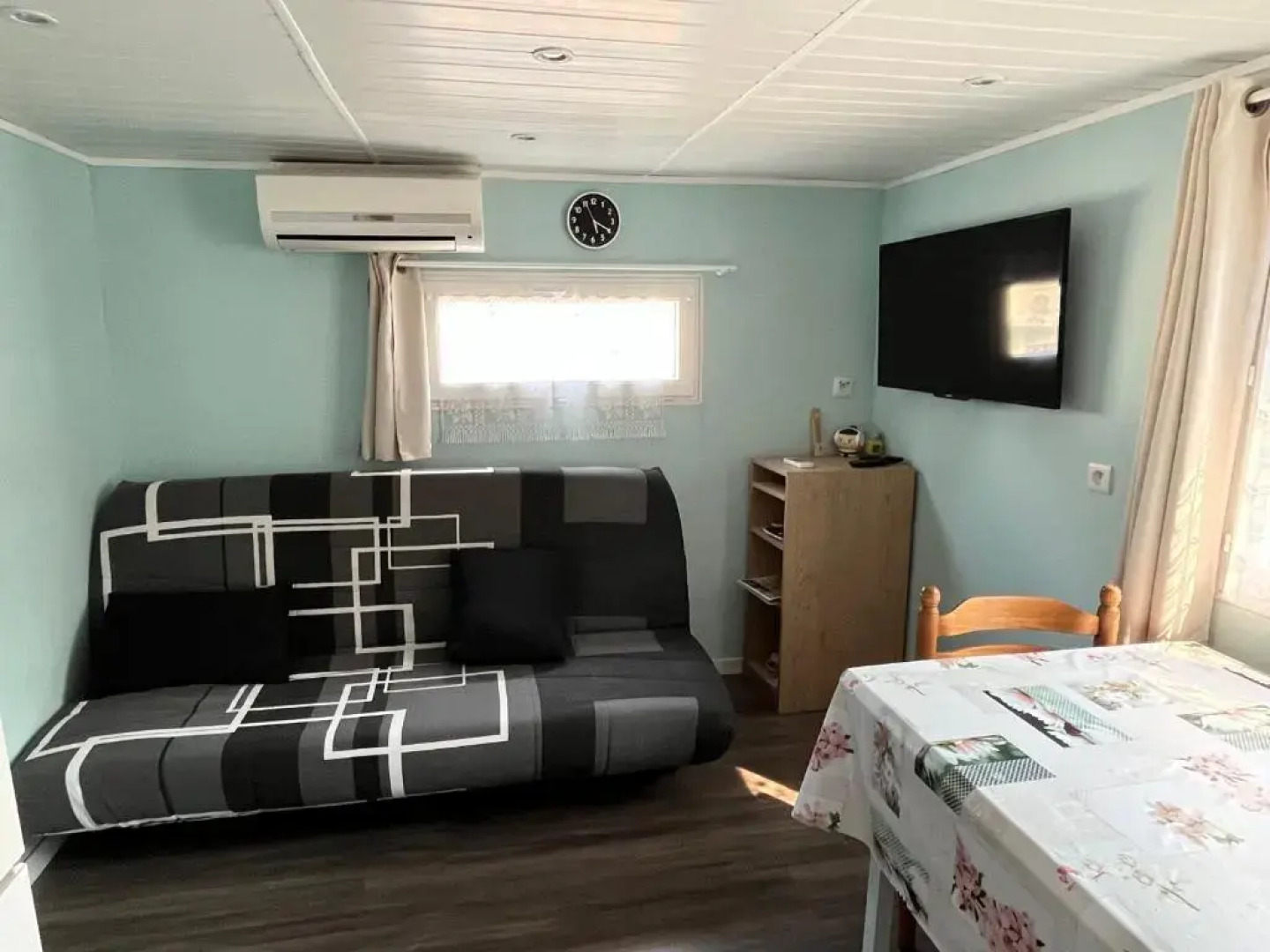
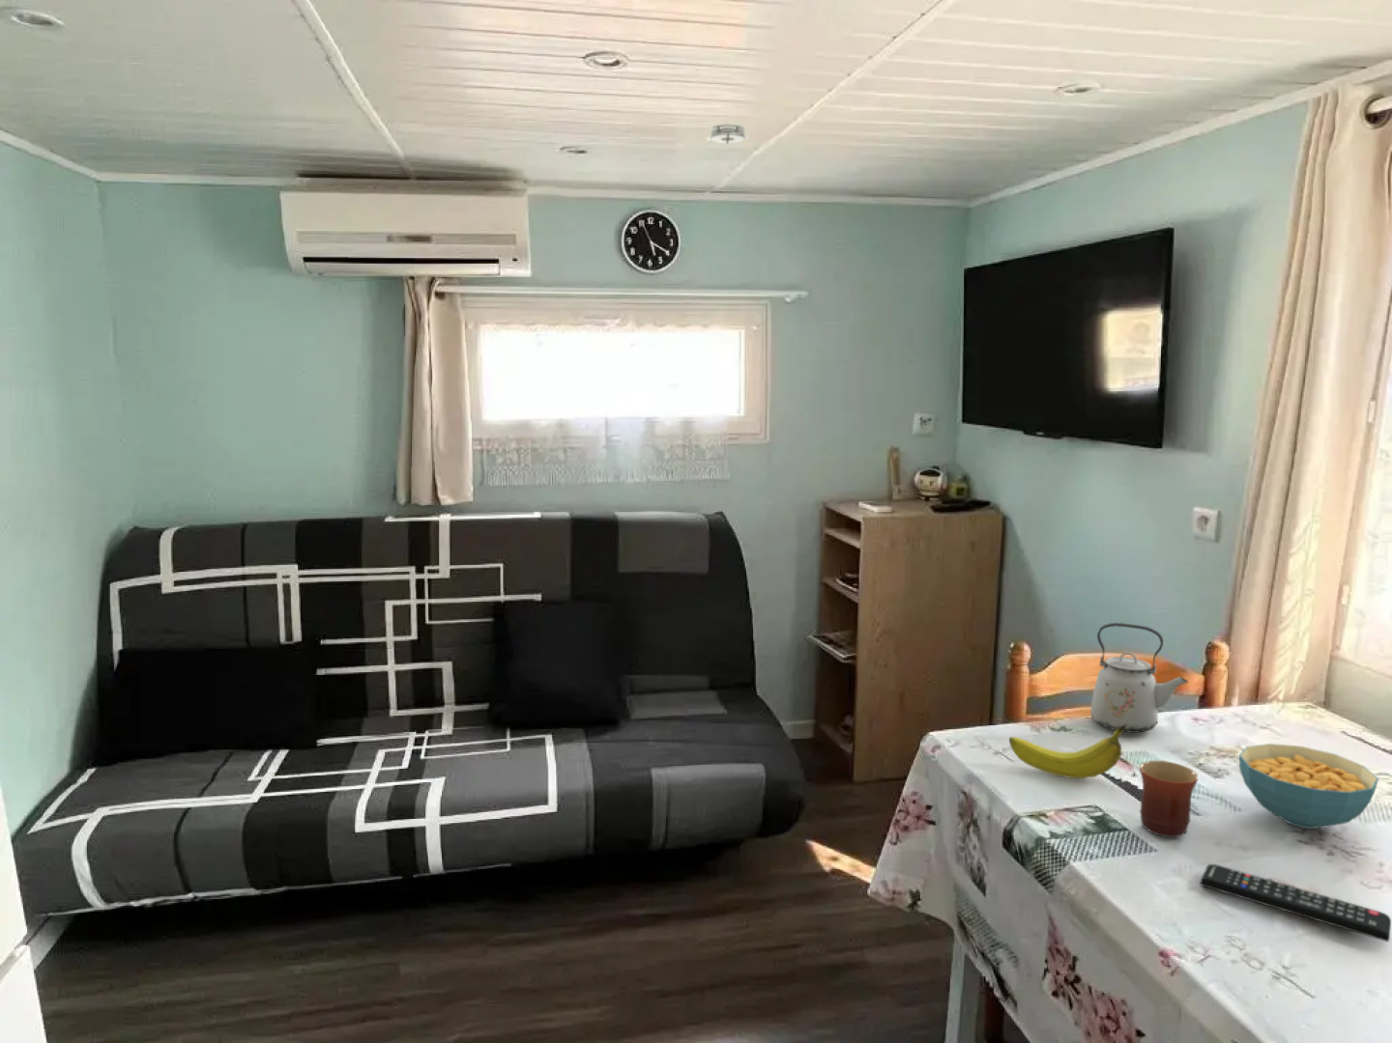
+ cereal bowl (1303, 793)
+ fruit (1065, 753)
+ remote control (1291, 901)
+ mug (1165, 795)
+ kettle (1140, 677)
+ smoke detector (726, 134)
